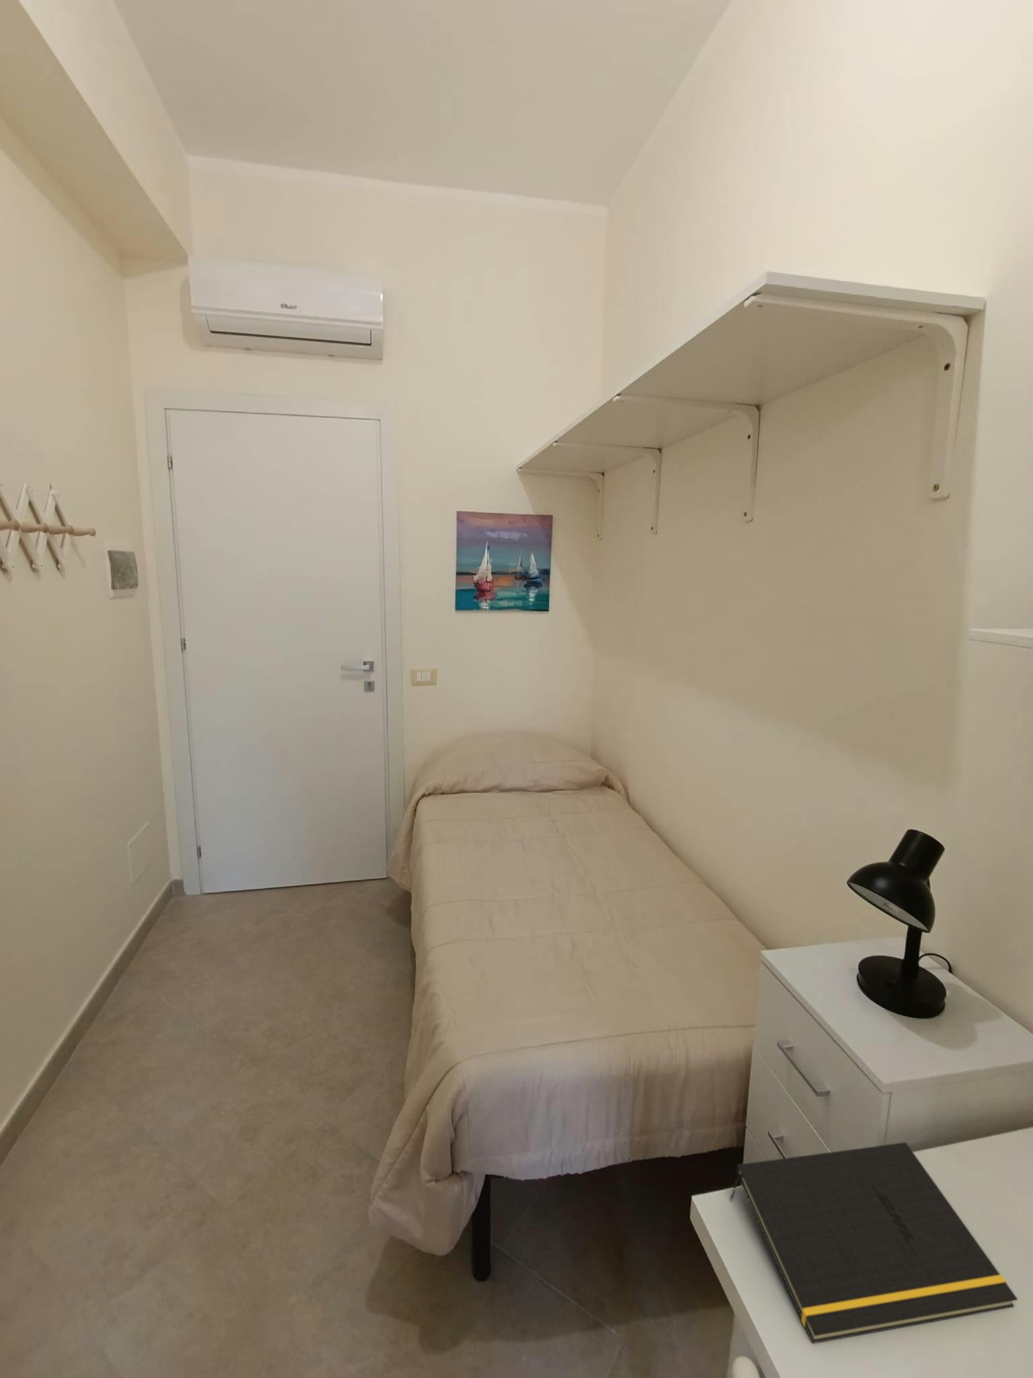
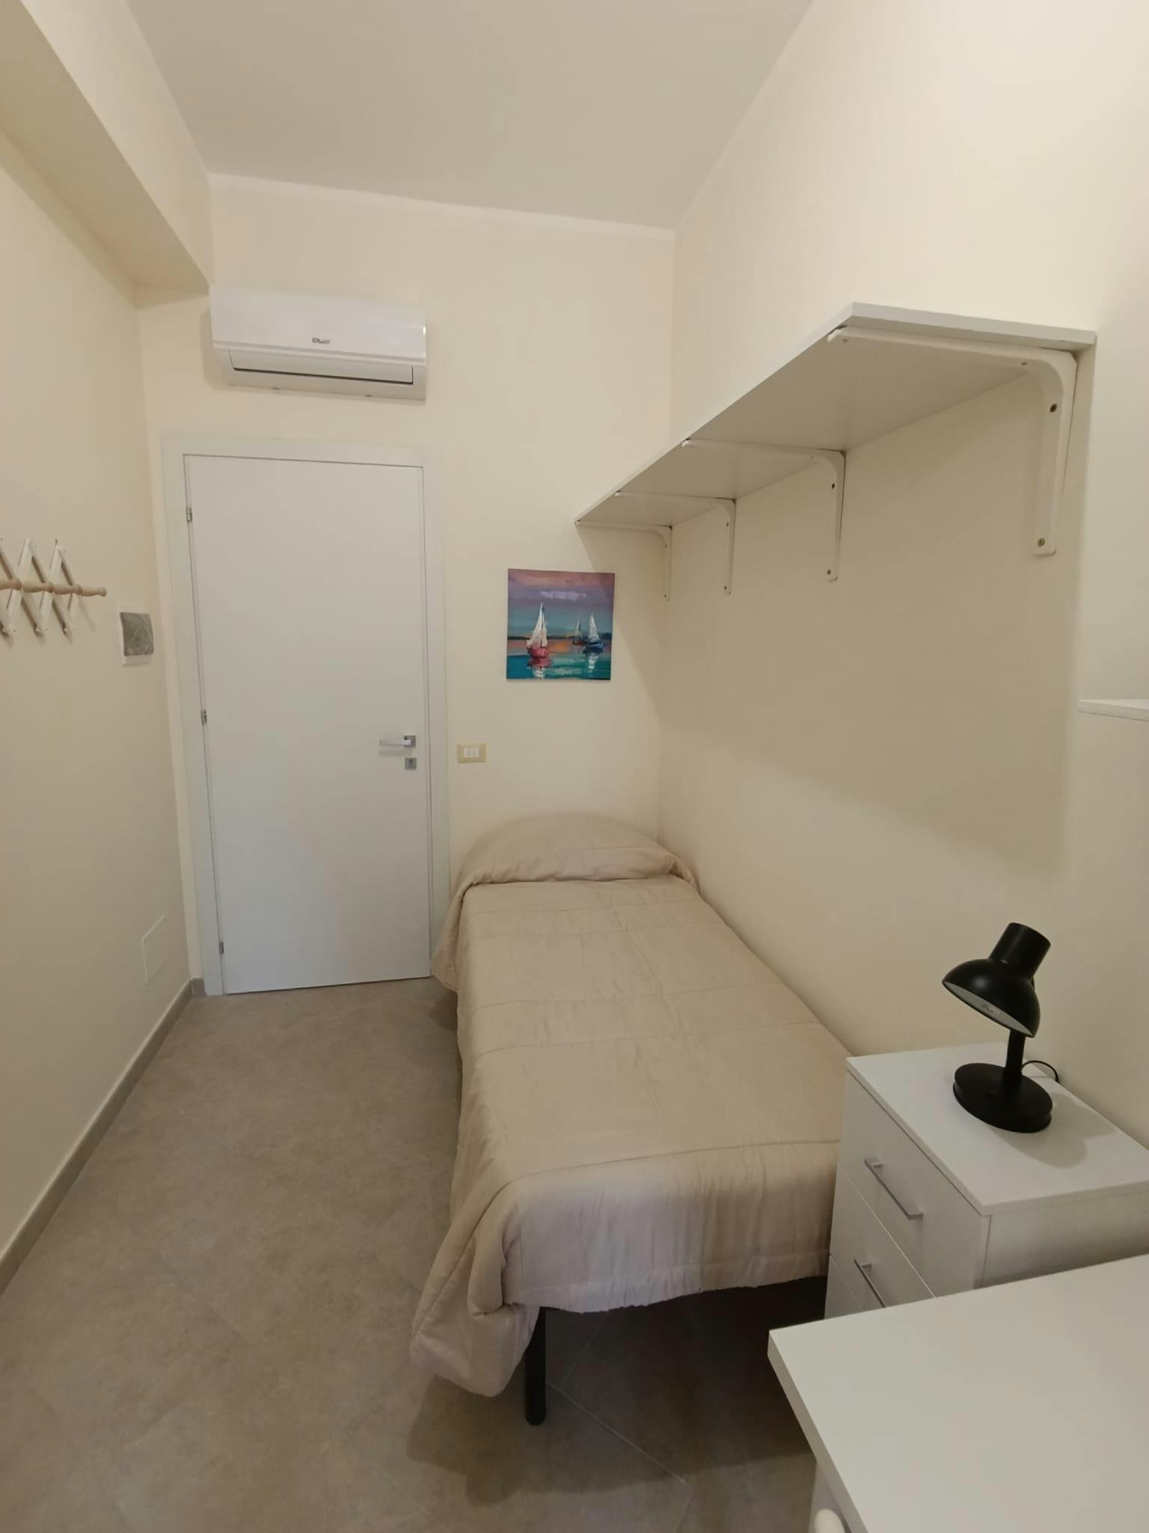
- notepad (865, 1230)
